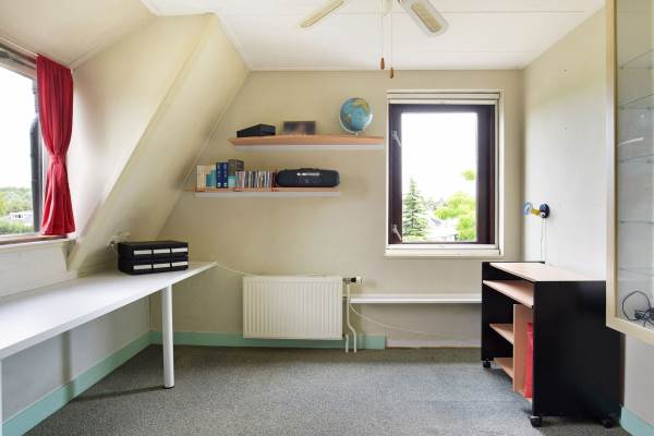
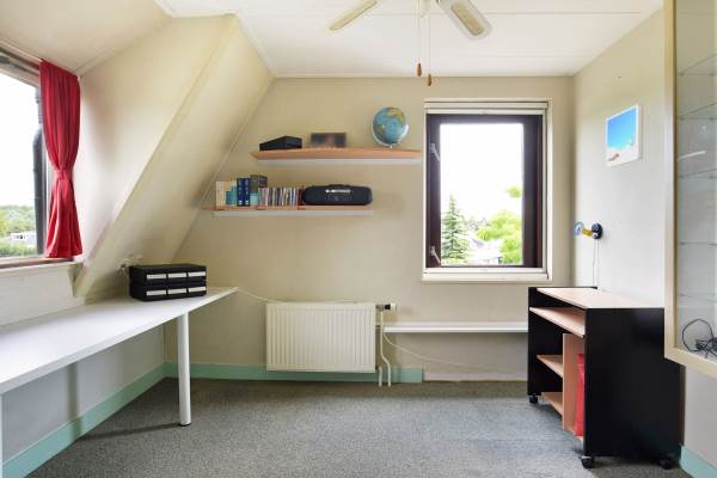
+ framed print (623, 137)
